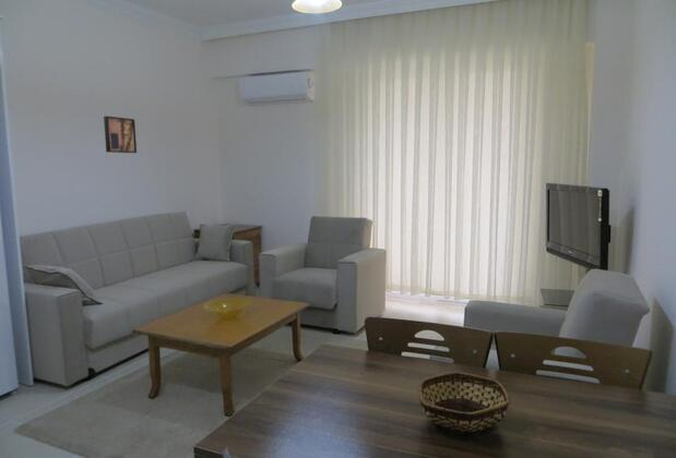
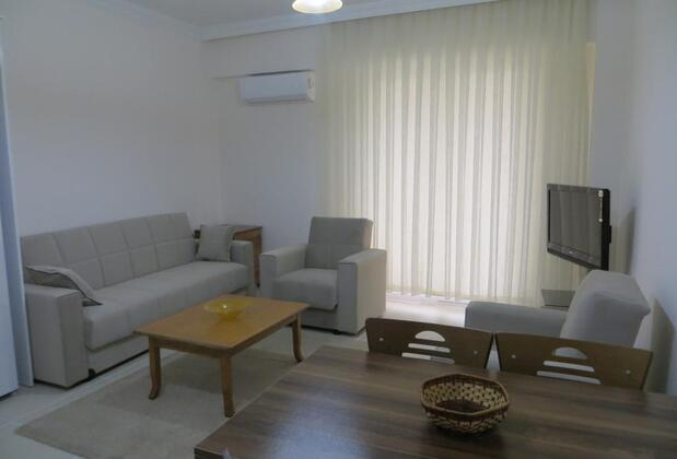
- wall art (120, 135)
